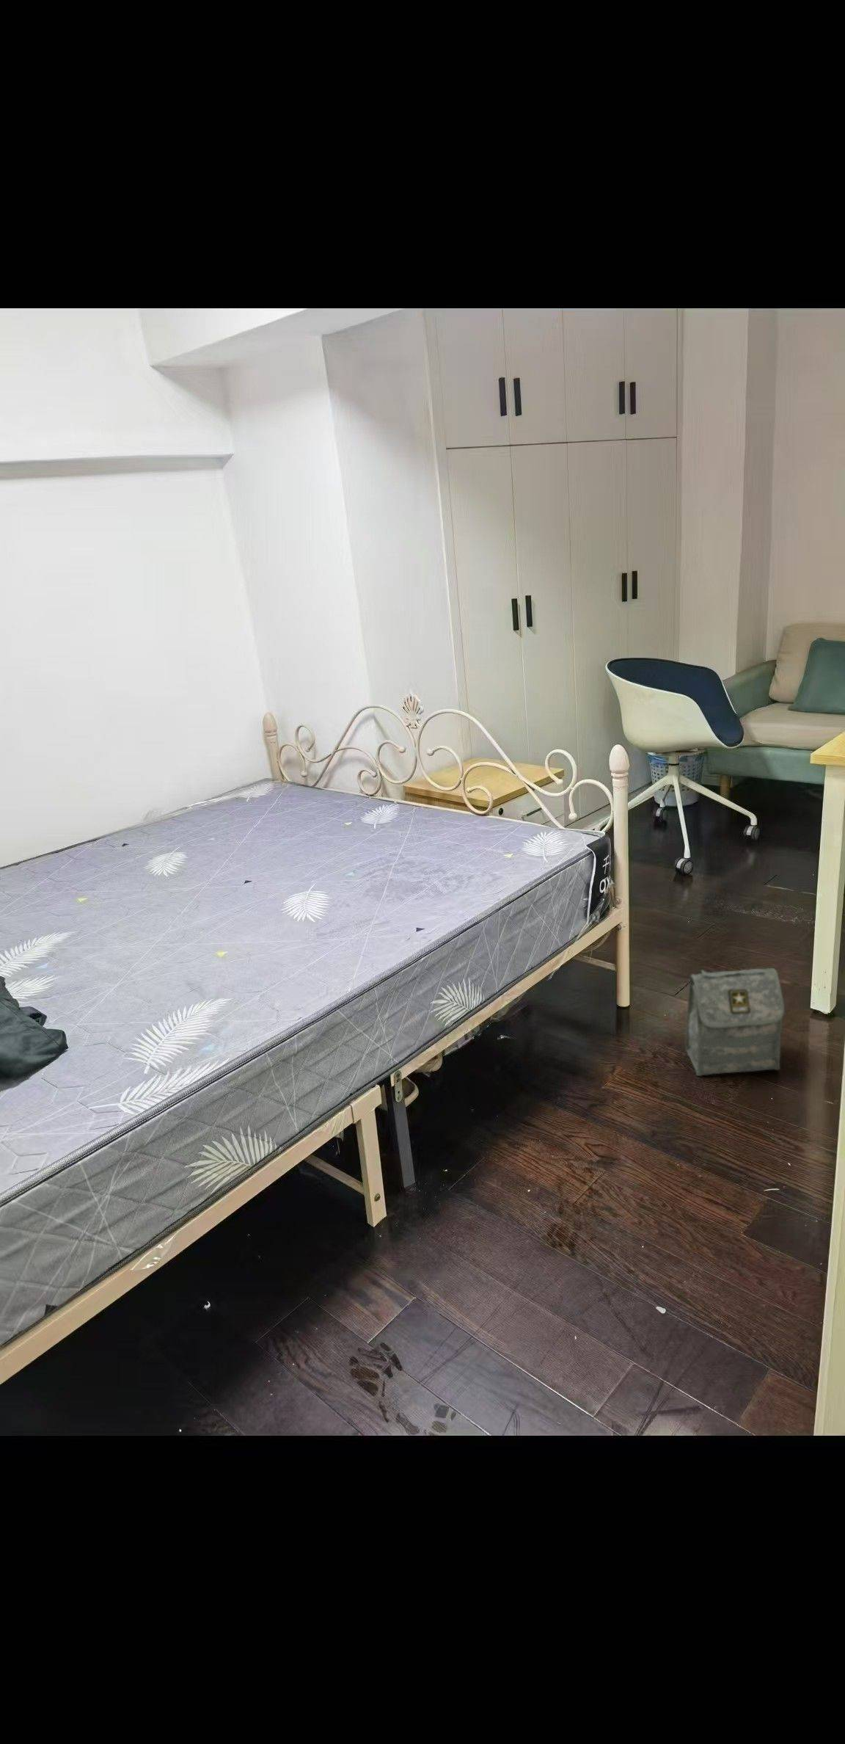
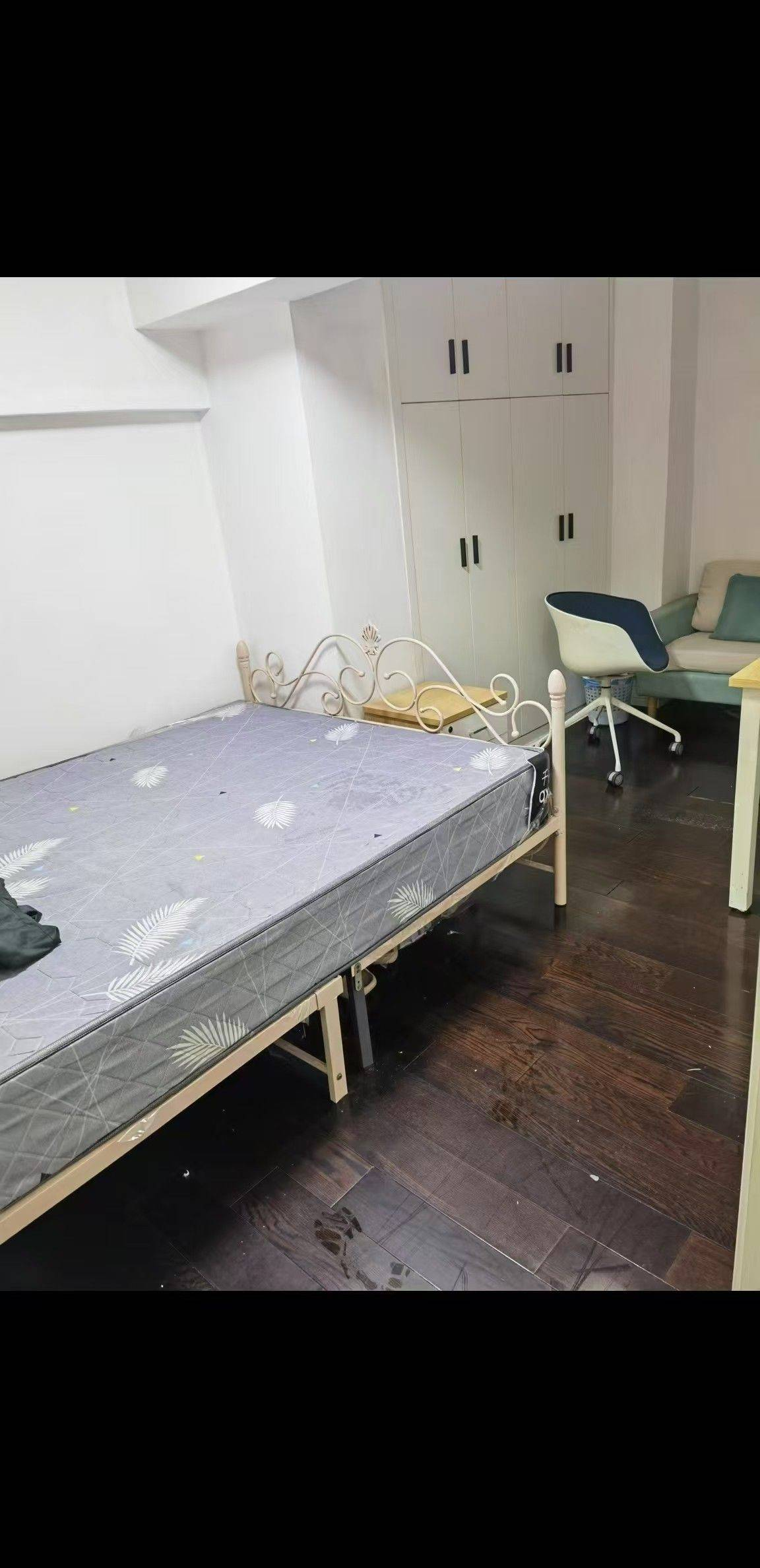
- bag (734, 1018)
